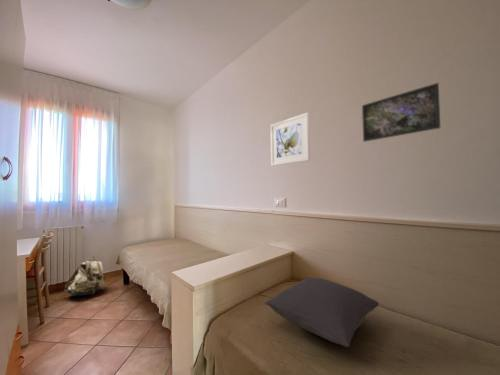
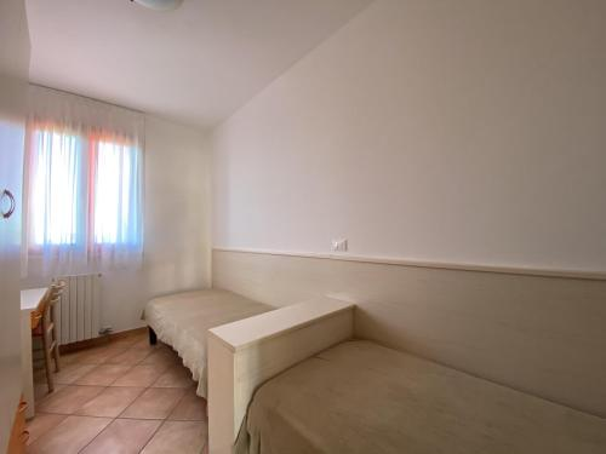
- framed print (397, 115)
- pillow (321, 304)
- backpack (84, 276)
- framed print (288, 141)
